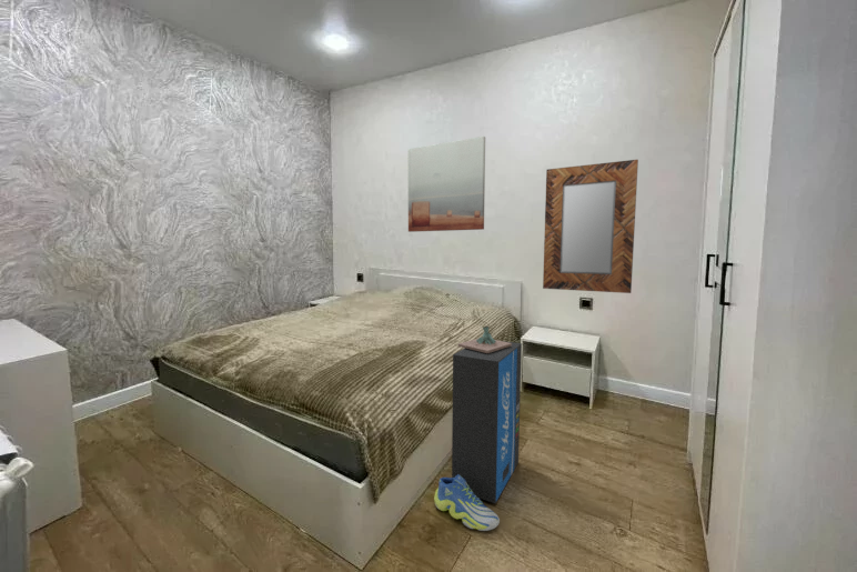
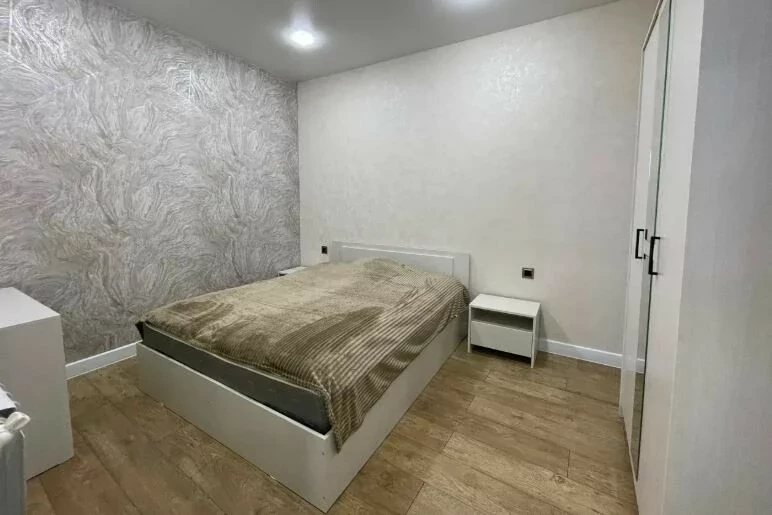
- home mirror (587, 229)
- air purifier (487, 412)
- sneaker (464, 500)
- architectural model (485, 334)
- wall art (444, 187)
